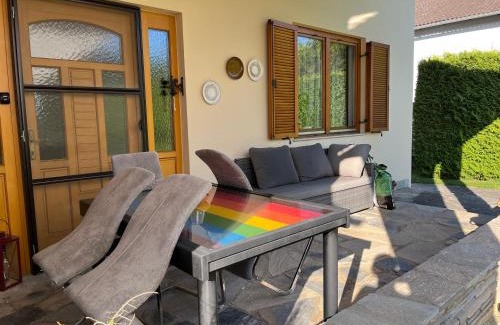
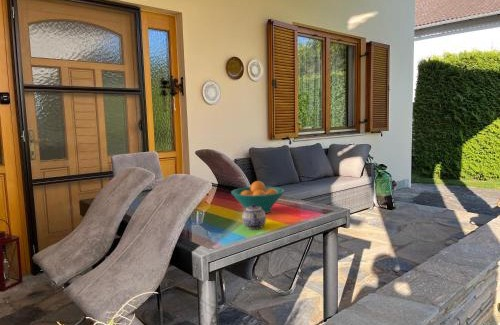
+ fruit bowl (257, 196)
+ teapot (254, 215)
